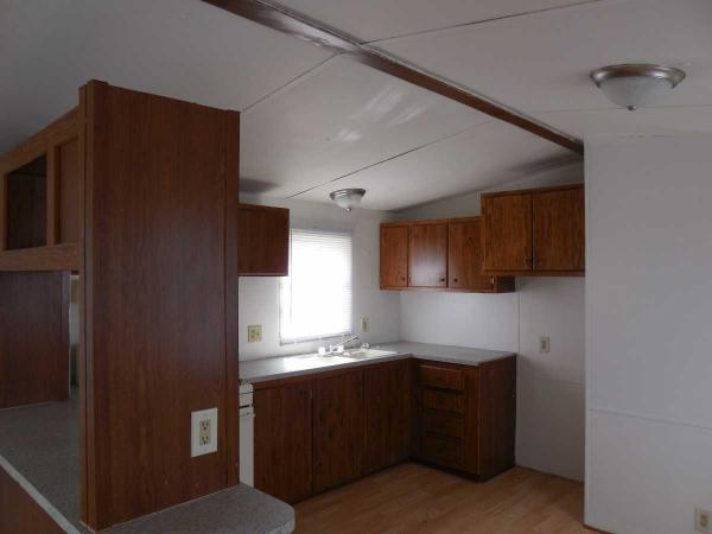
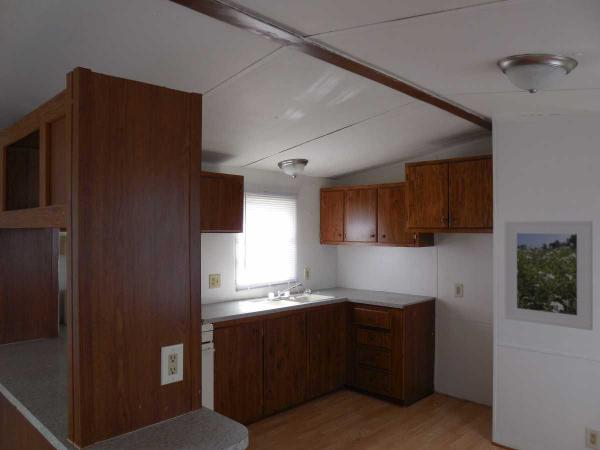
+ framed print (545, 272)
